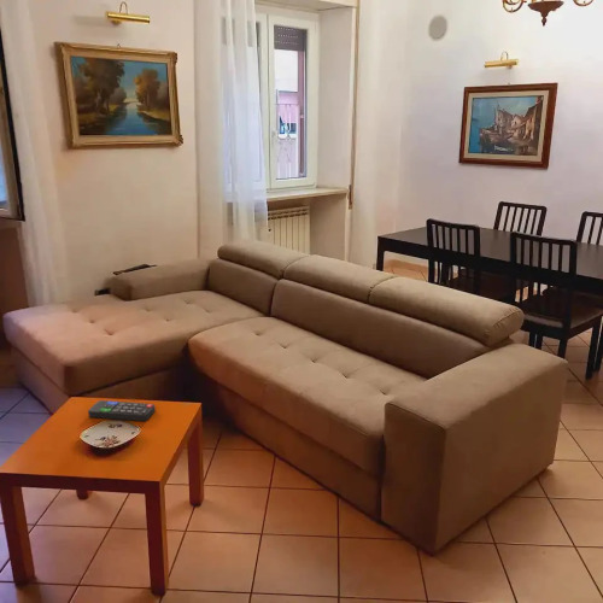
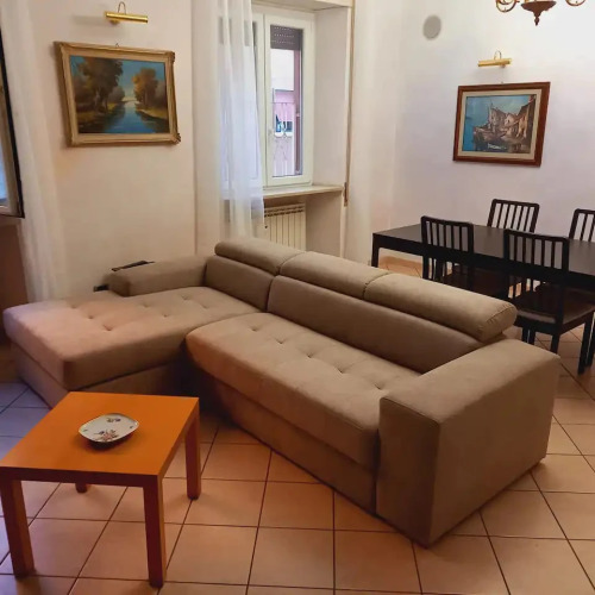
- remote control (122, 410)
